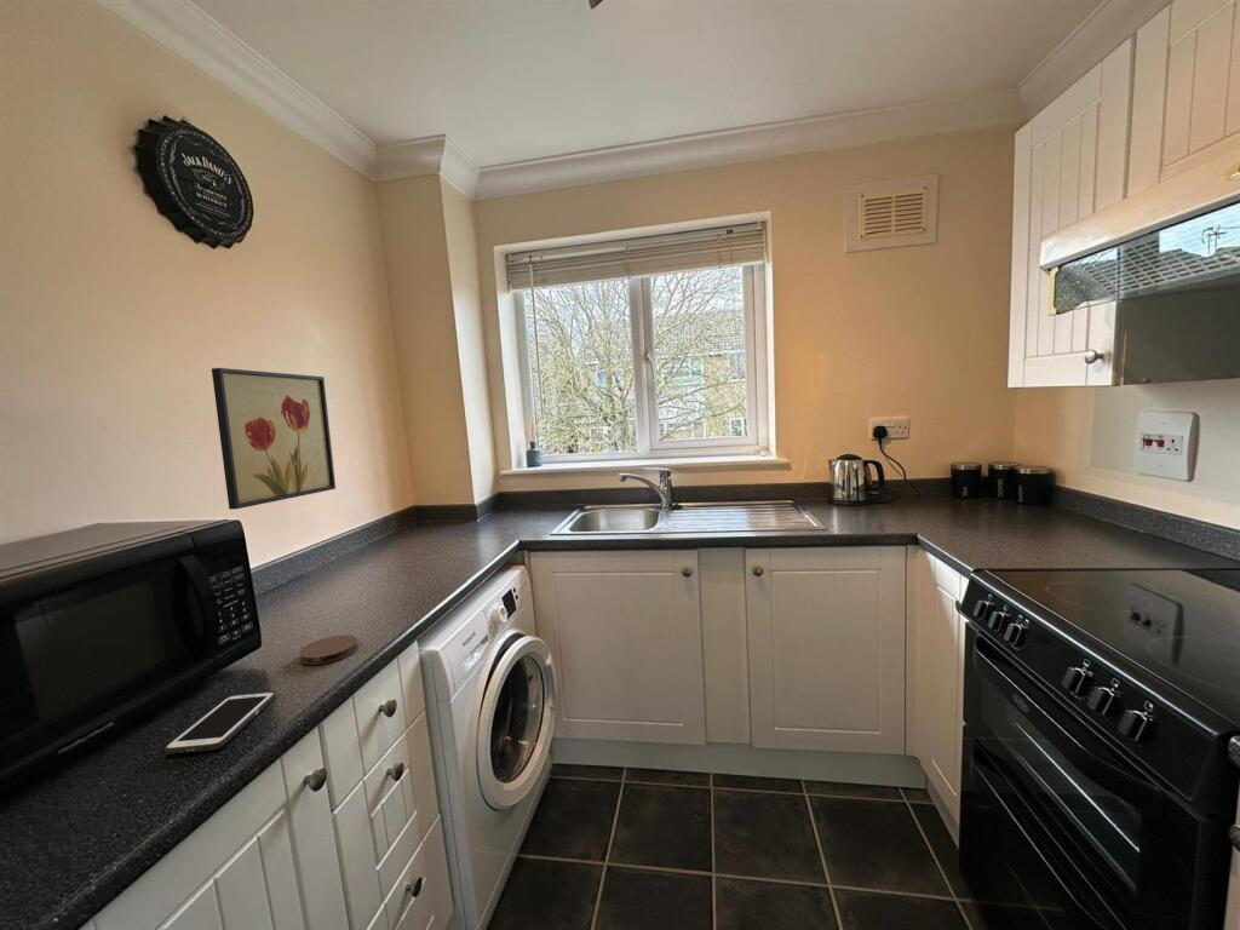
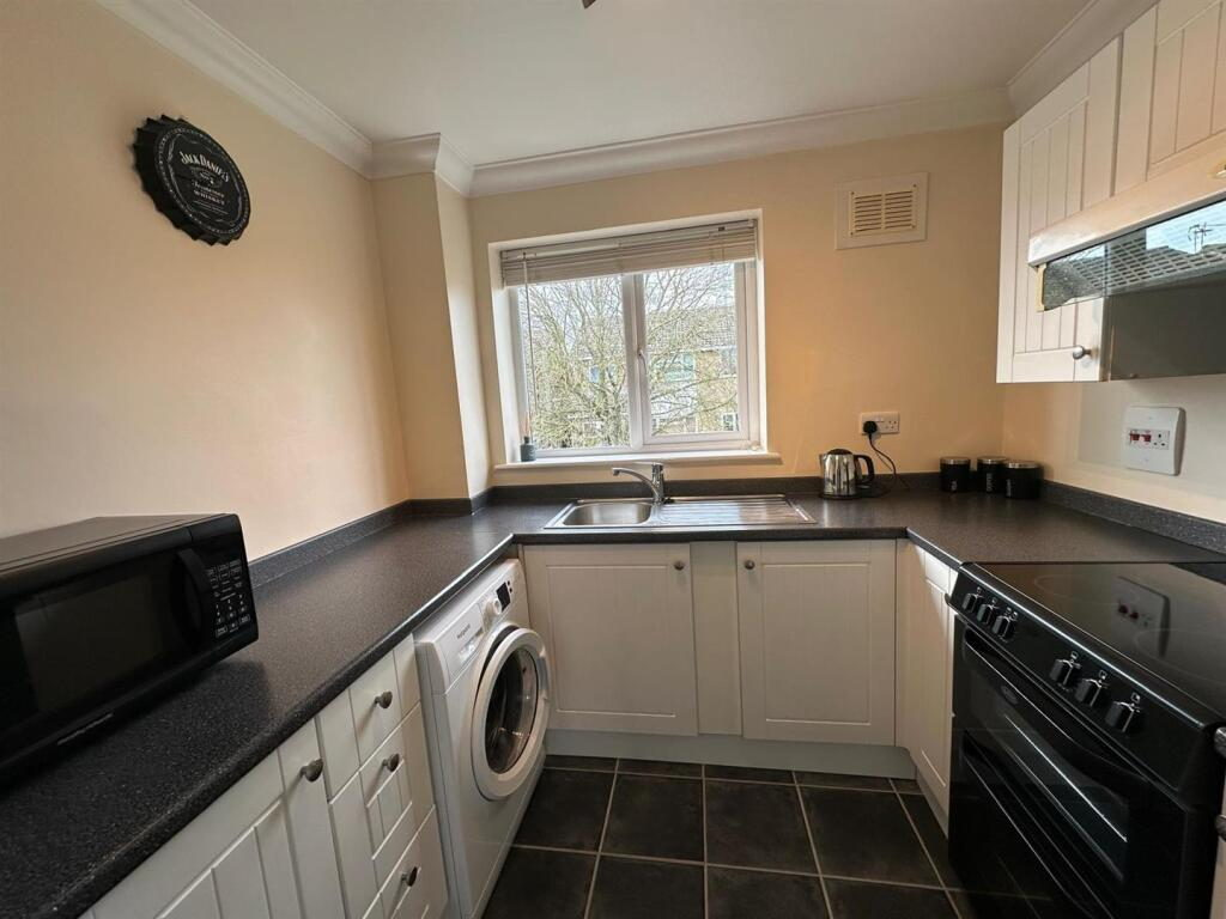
- cell phone (225, 719)
- wall art (279, 436)
- coaster (329, 649)
